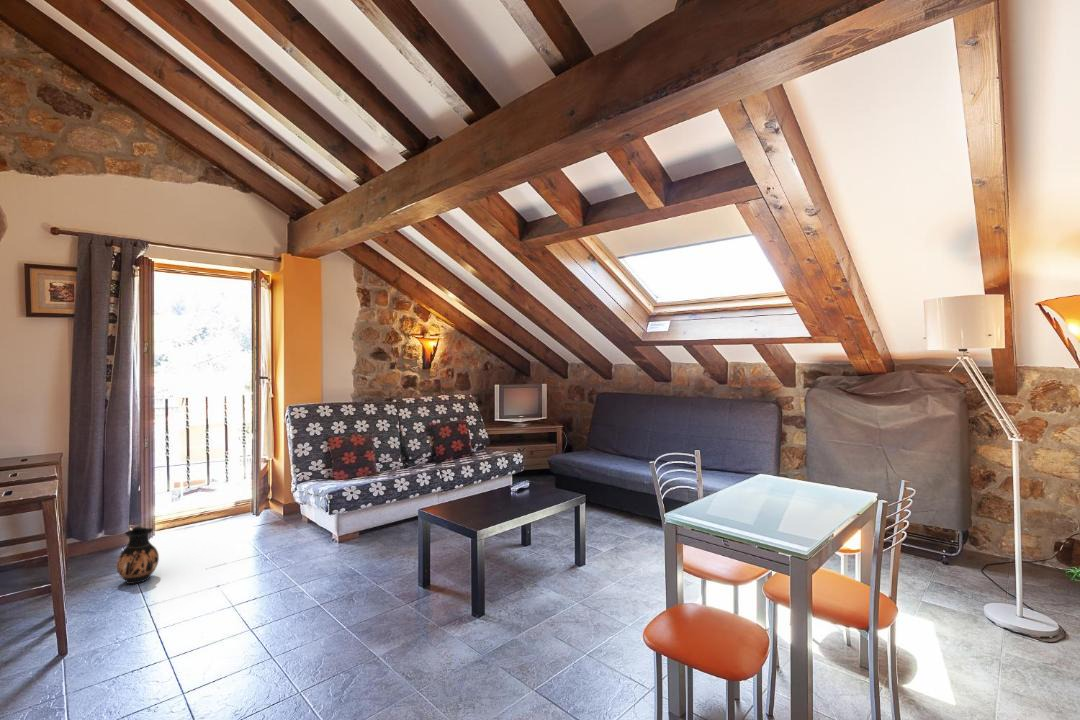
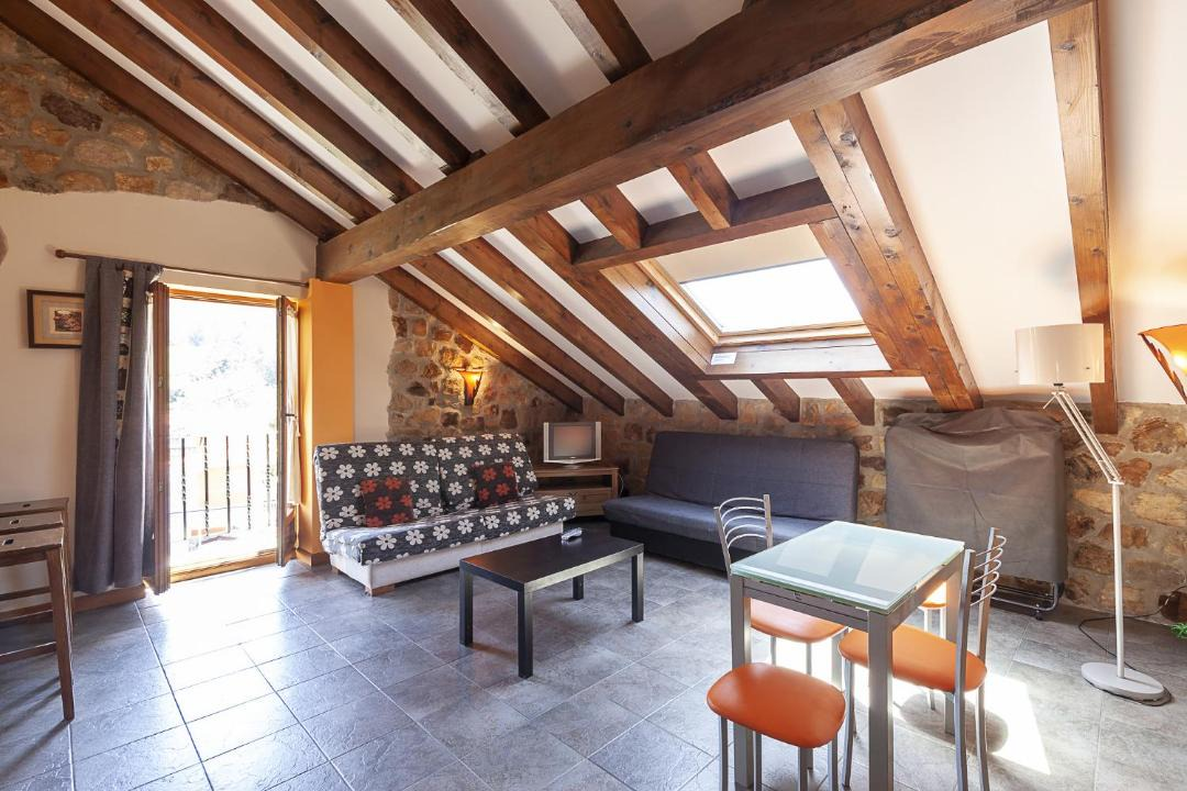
- ceramic jug (137, 554)
